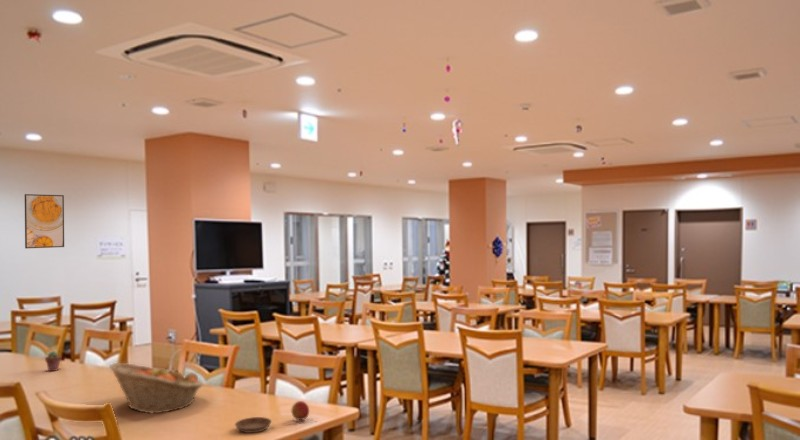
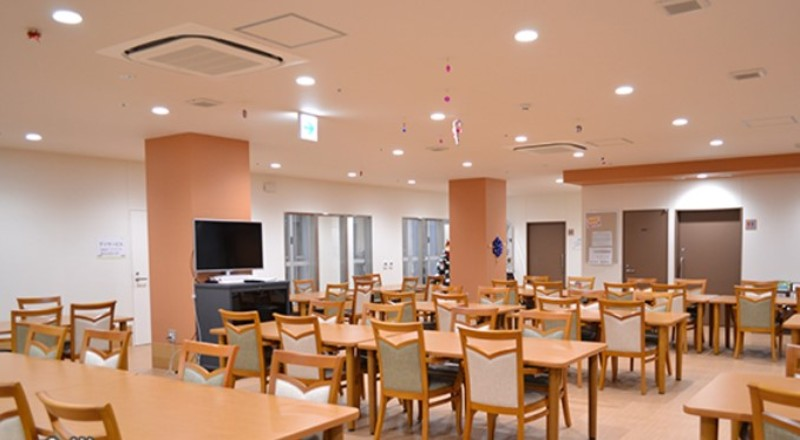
- fruit basket (156, 382)
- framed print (44, 221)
- potted succulent (53, 360)
- apple (300, 410)
- saucer (253, 425)
